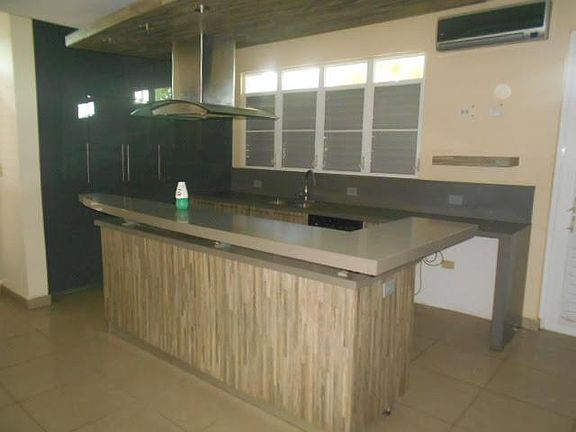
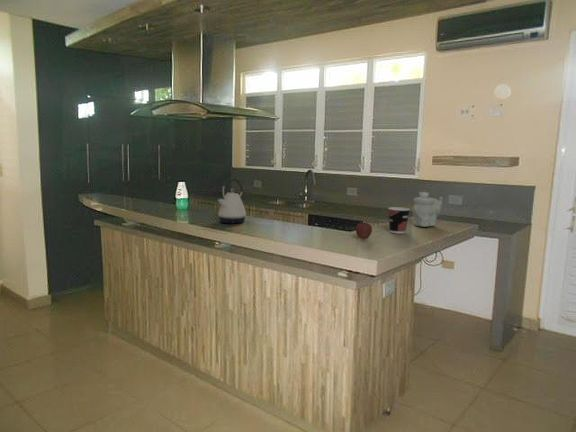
+ teapot (428, 208)
+ kettle (231, 200)
+ fruit (363, 230)
+ cup (398, 220)
